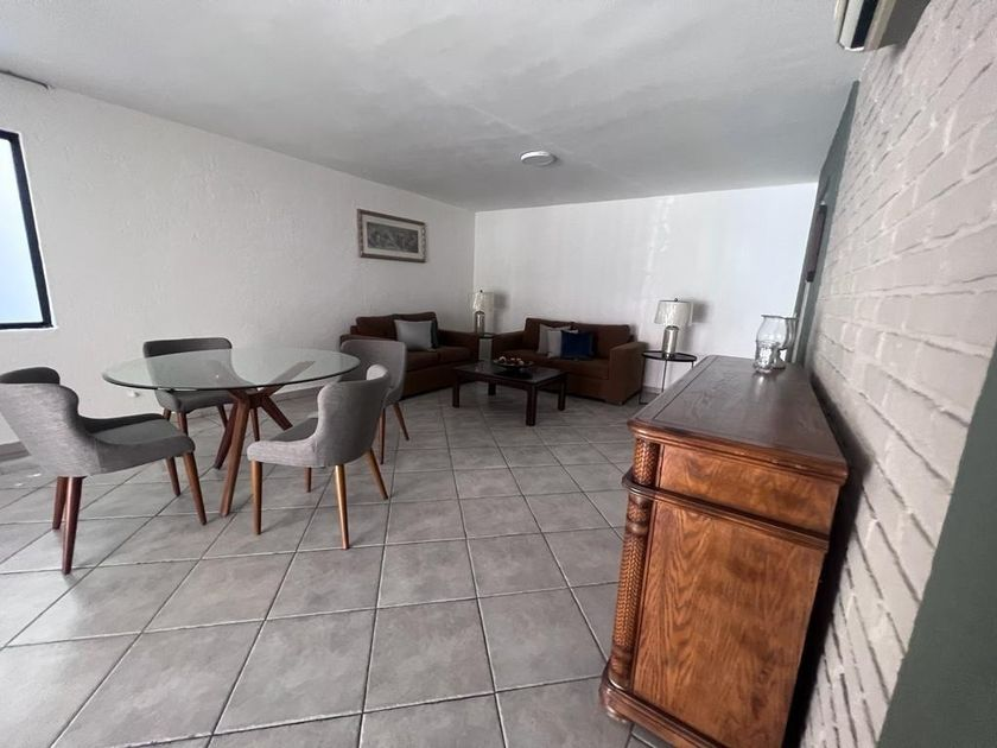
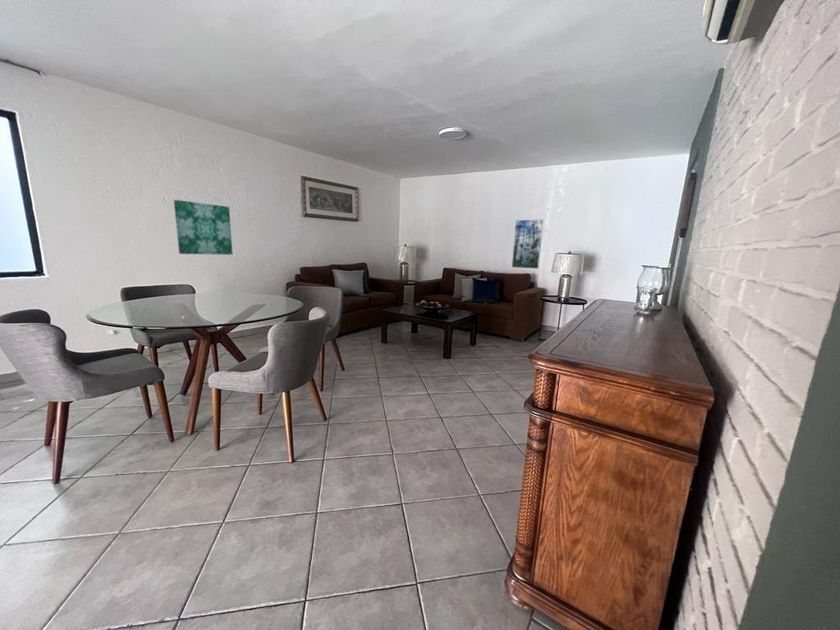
+ wall art (205, 229)
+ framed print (527, 244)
